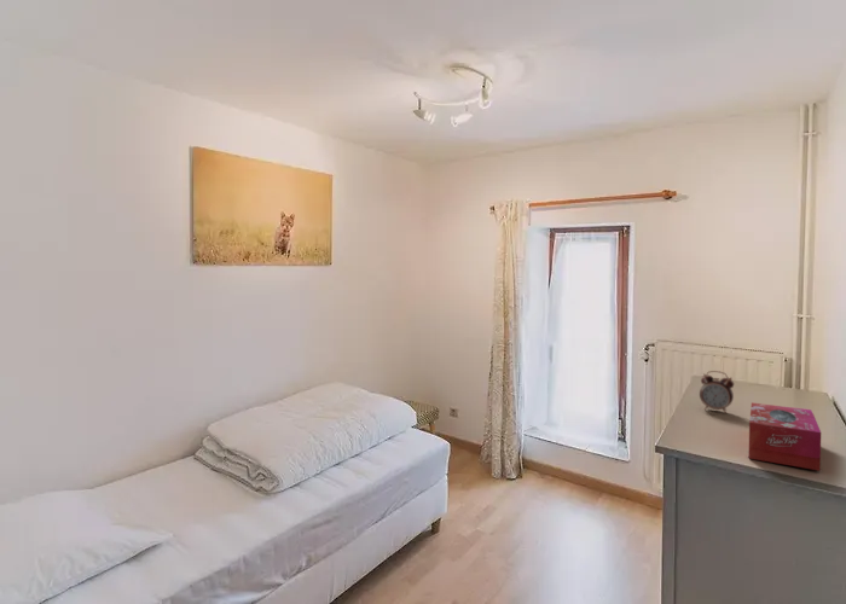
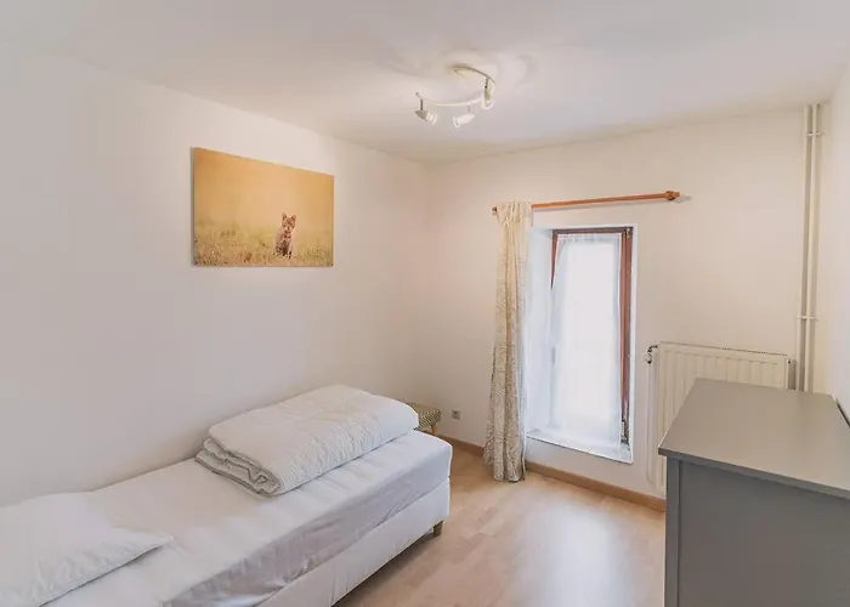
- alarm clock (715, 390)
- tissue box (781, 432)
